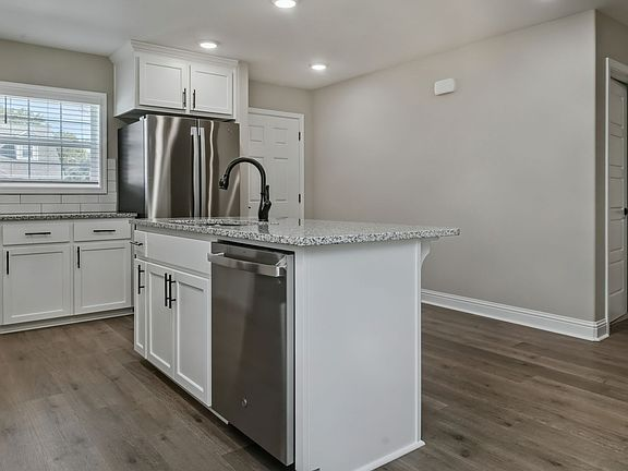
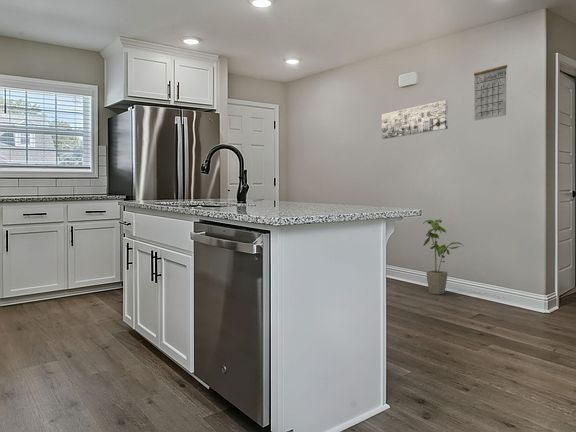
+ calendar (490, 87)
+ house plant (439, 256)
+ wall art (412, 121)
